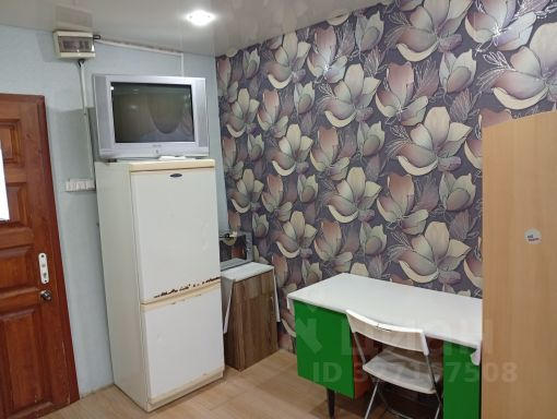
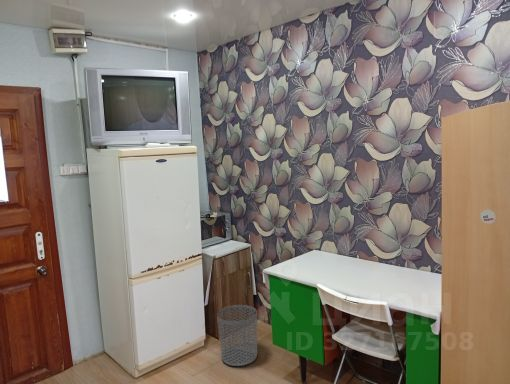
+ waste bin (238, 334)
